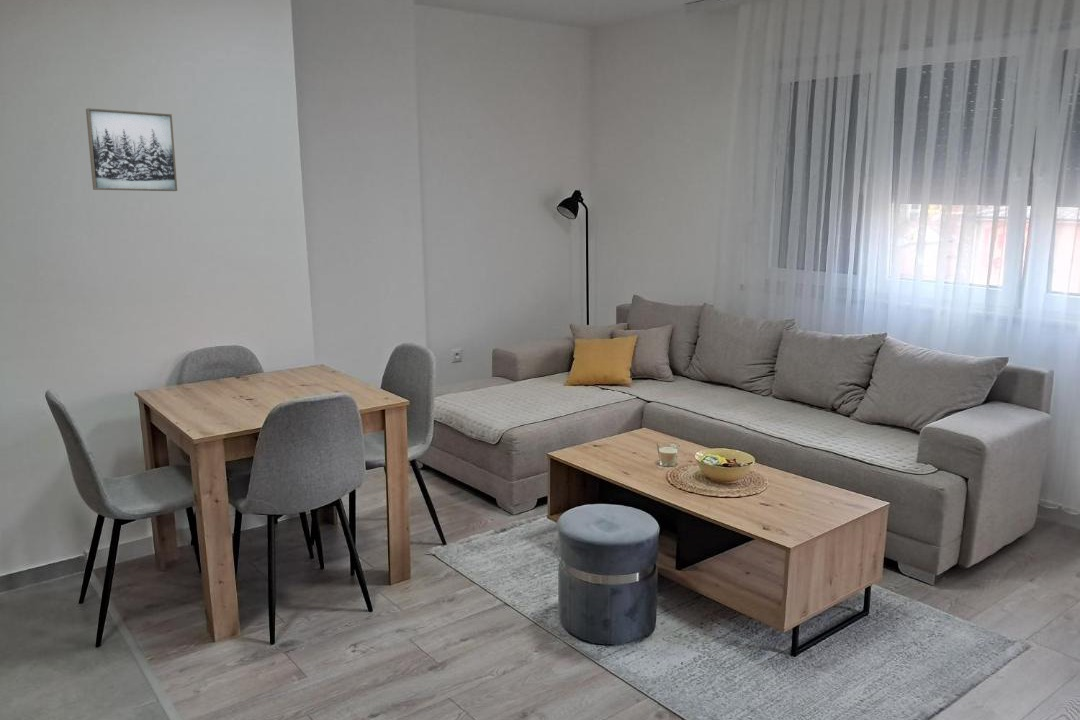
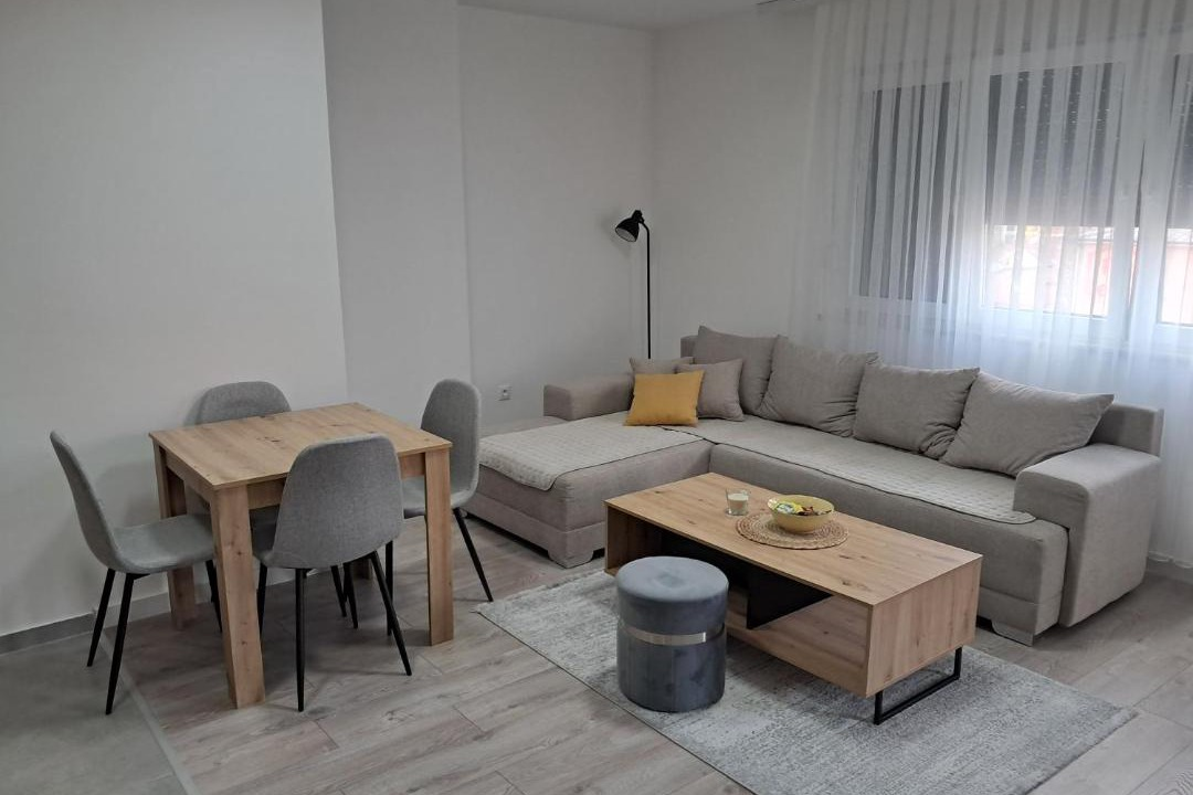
- wall art (133, 151)
